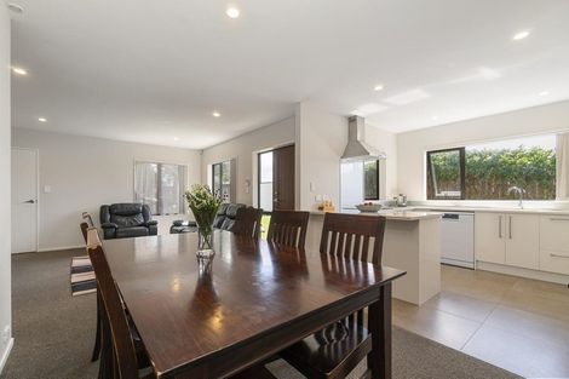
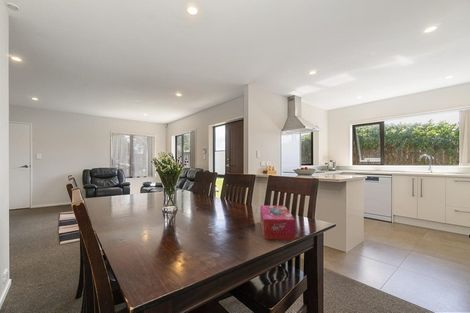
+ tissue box (275, 220)
